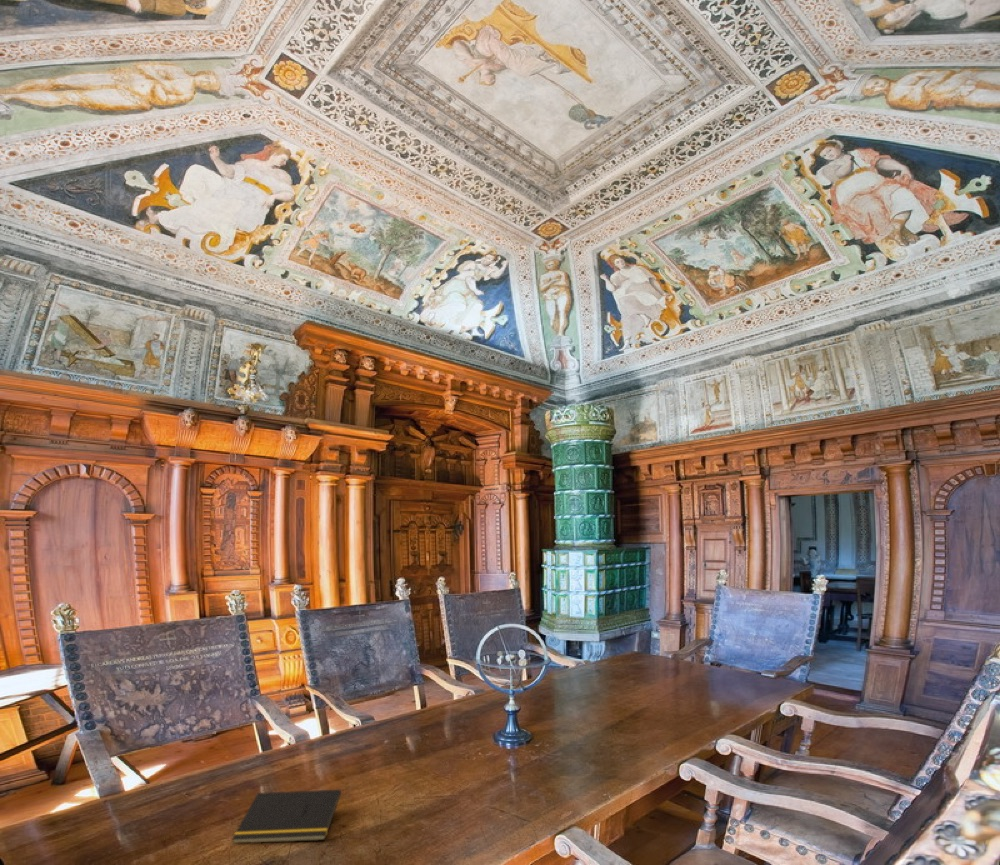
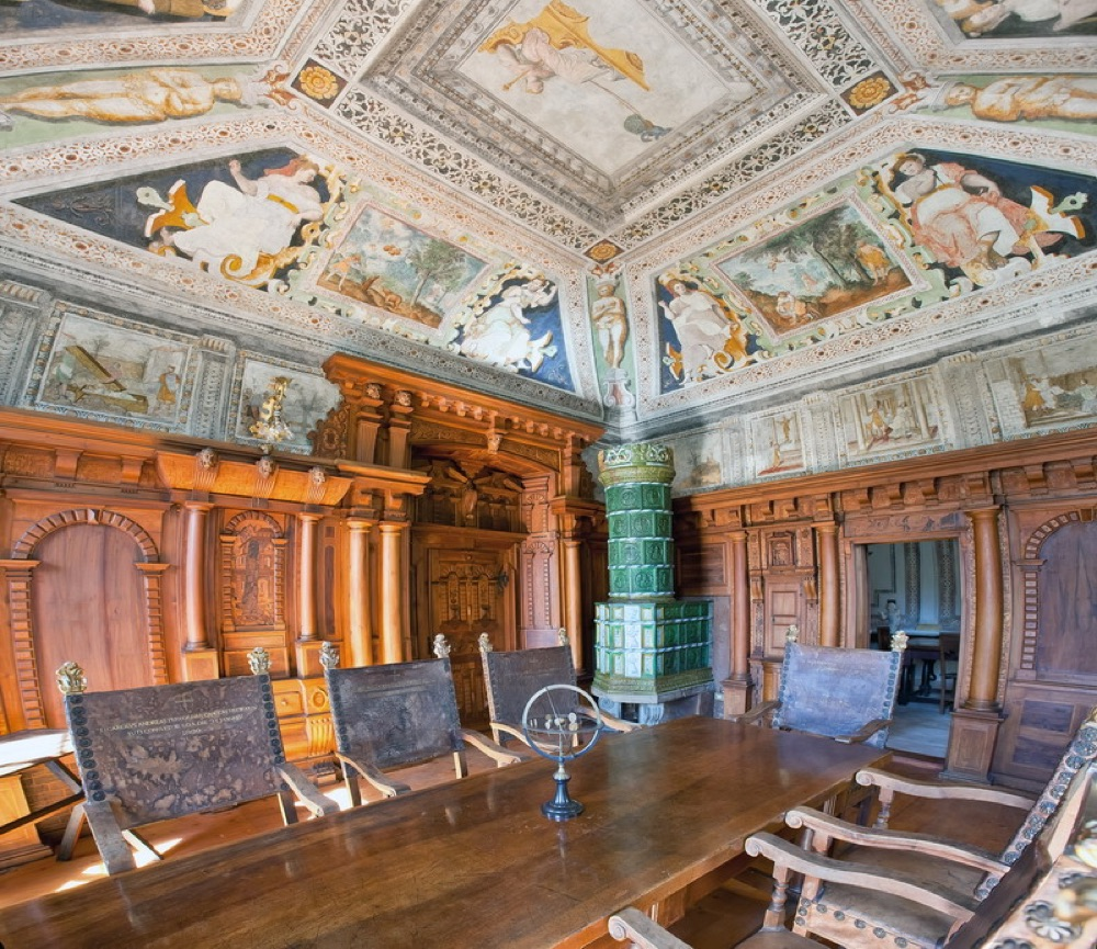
- notepad (289, 815)
